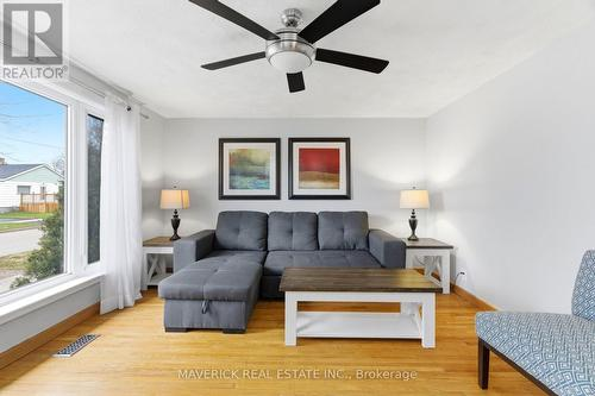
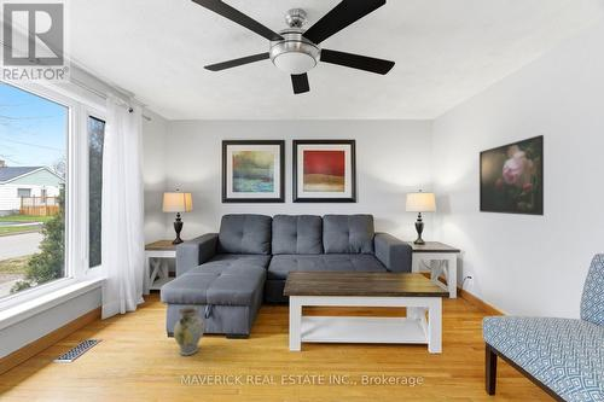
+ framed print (506, 179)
+ ceramic jug (188, 331)
